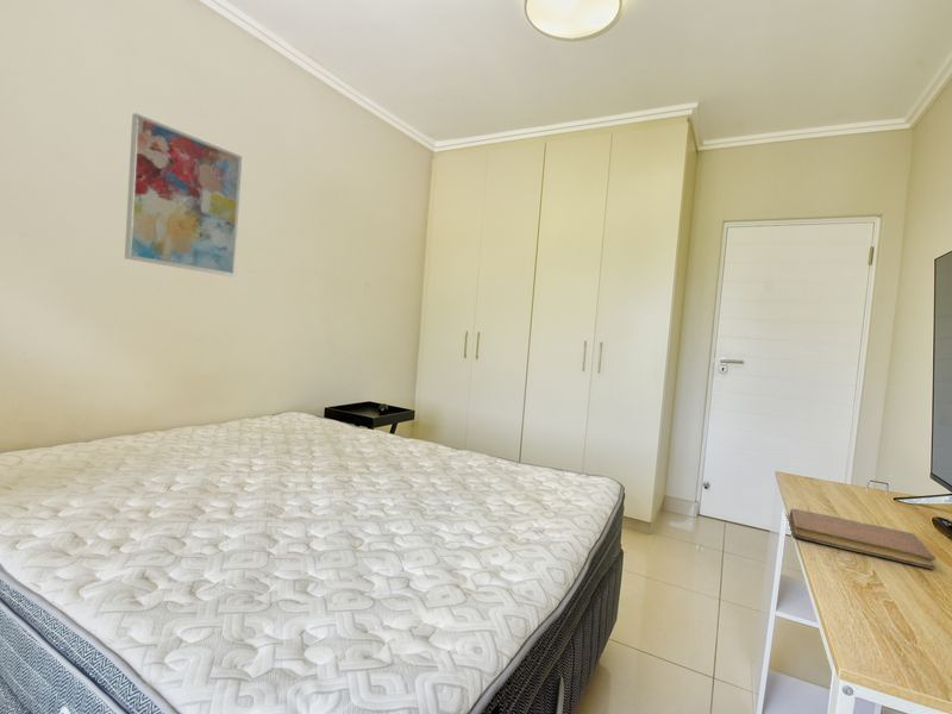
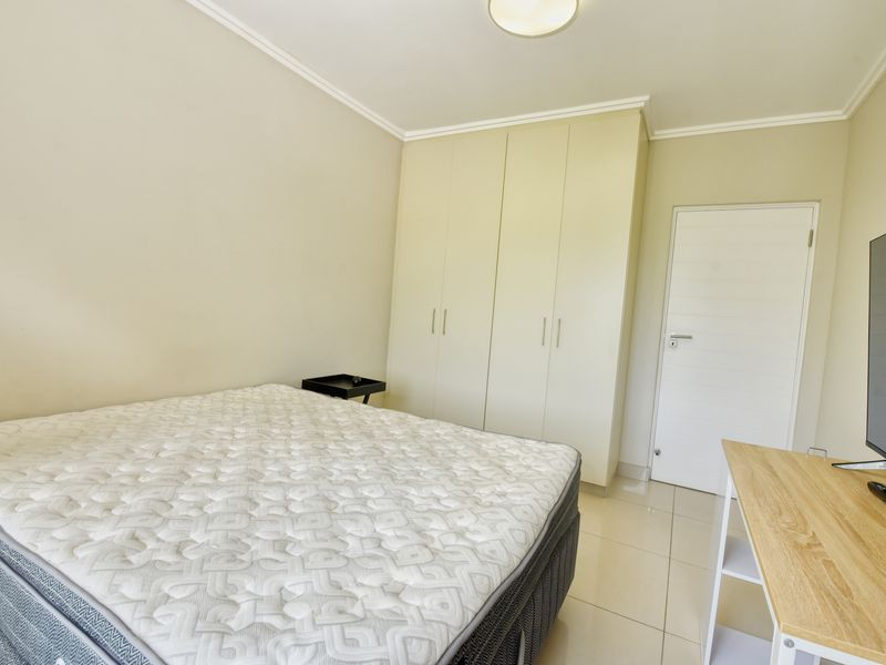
- wall art (188, 202)
- notebook (854, 534)
